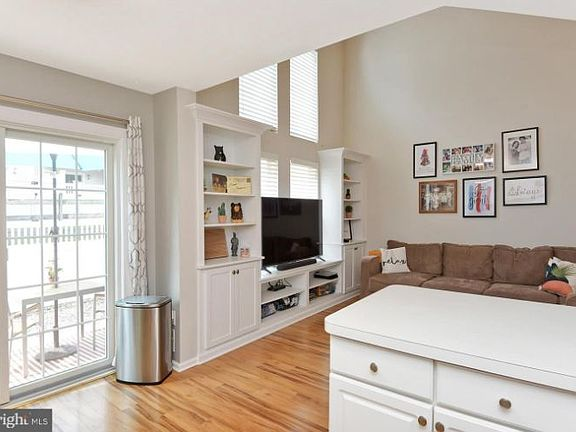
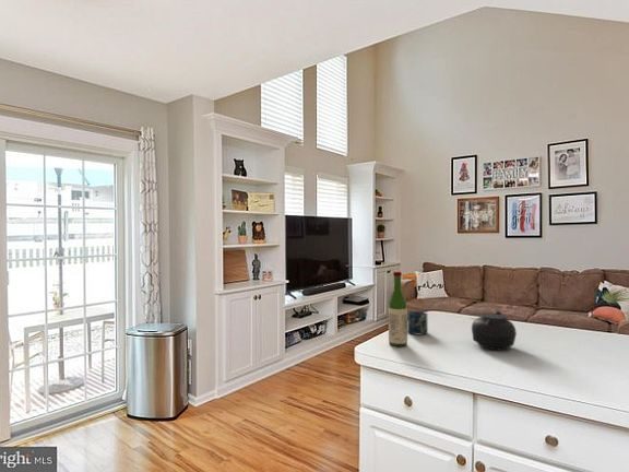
+ teapot (494, 329)
+ wine bottle (397, 307)
+ cup (416, 322)
